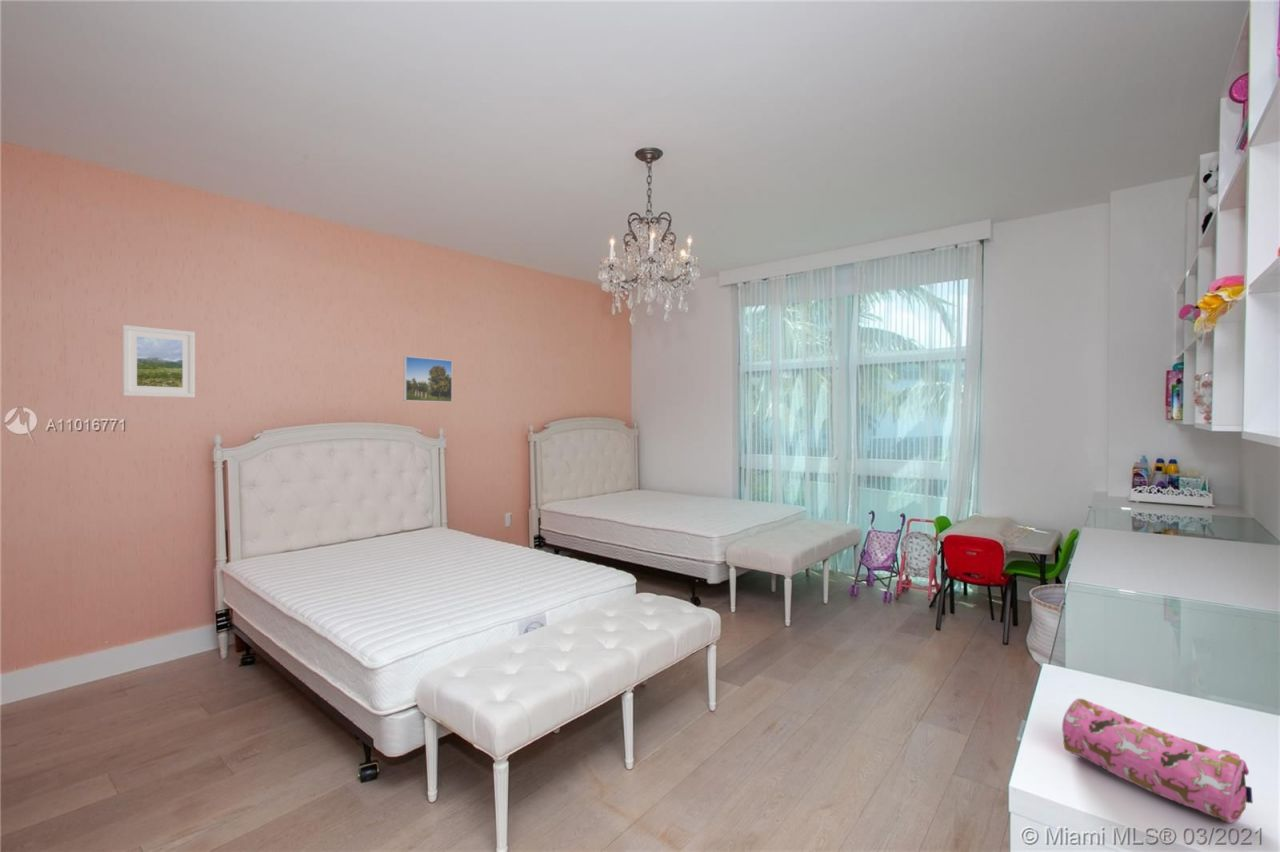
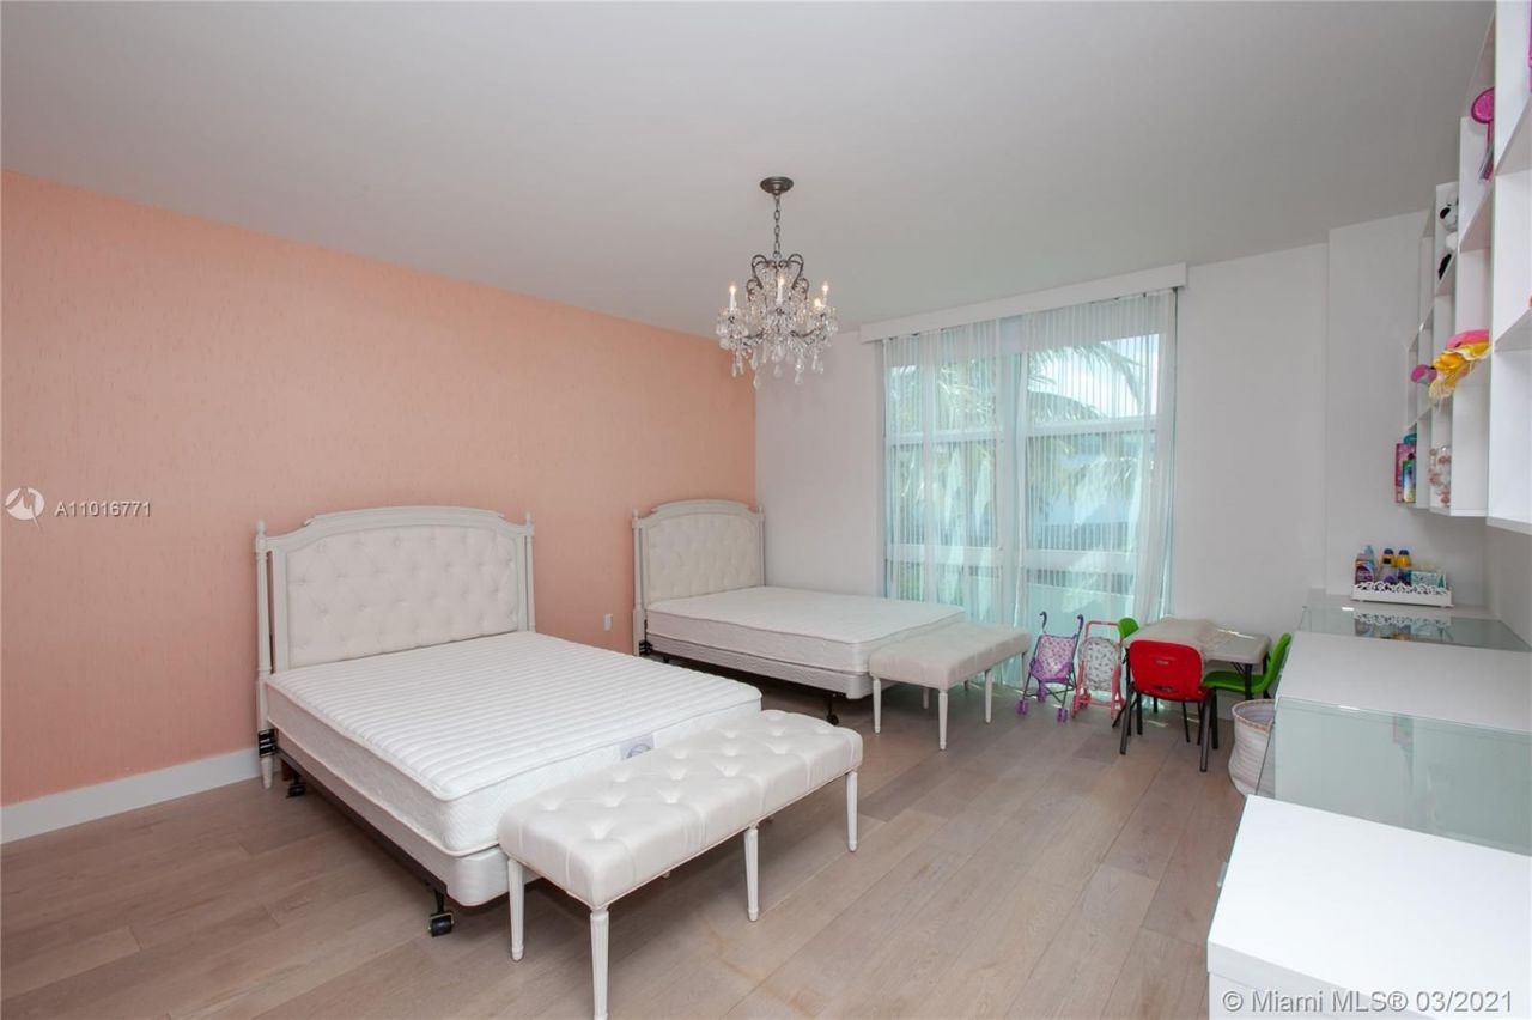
- pencil case (1147, 753)
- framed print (160, 362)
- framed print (428, 380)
